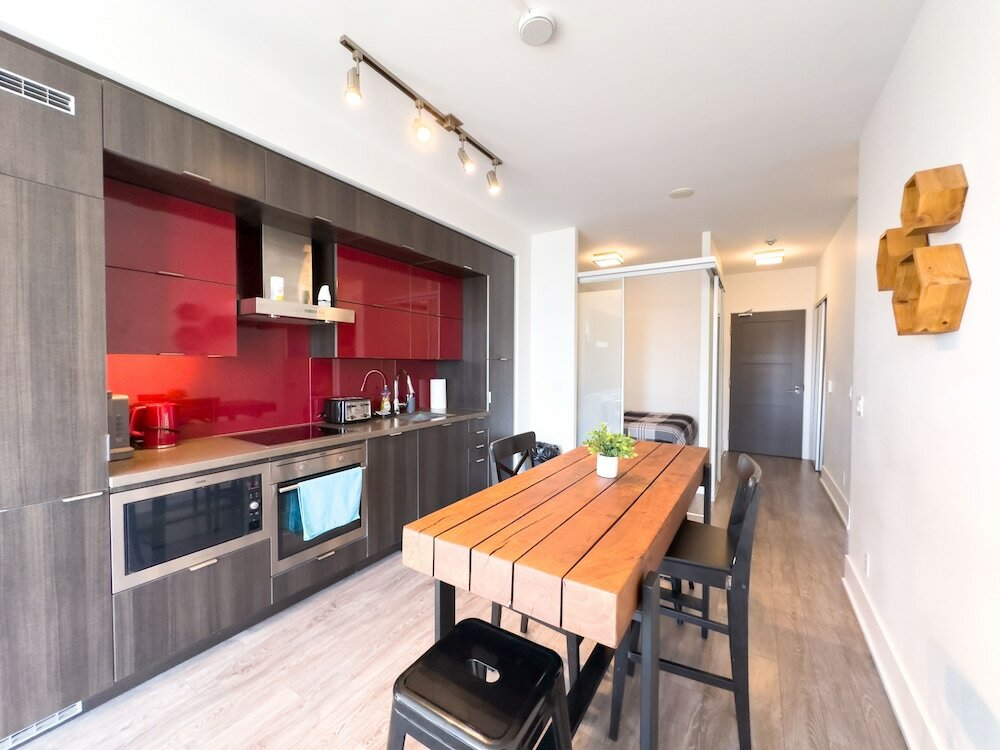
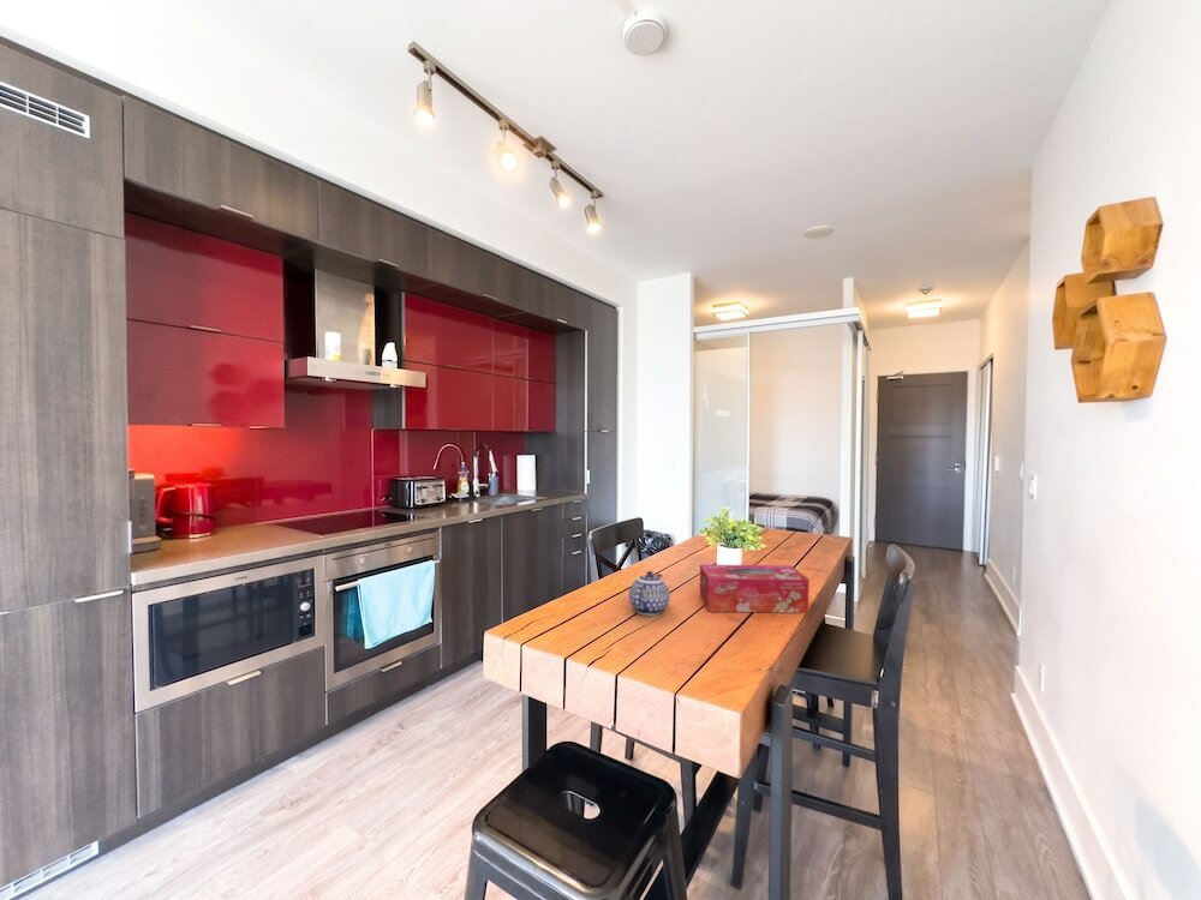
+ tissue box (751, 587)
+ teapot (649, 590)
